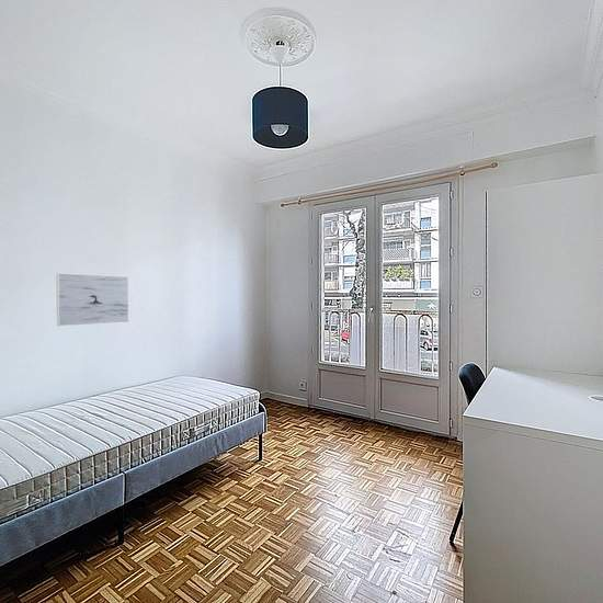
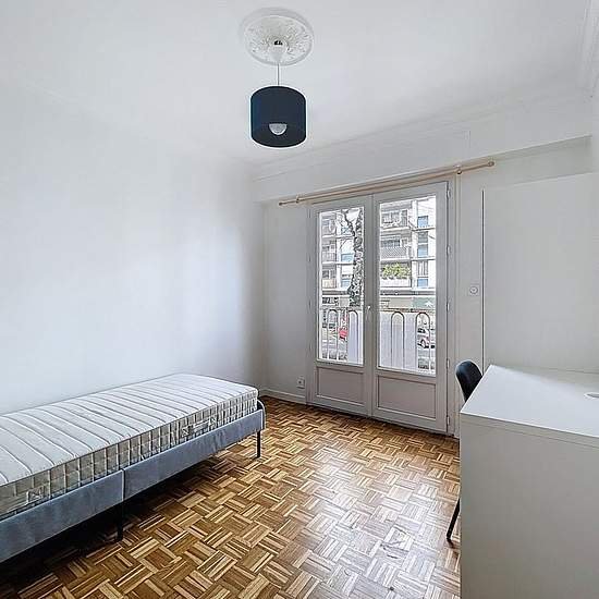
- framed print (94, 299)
